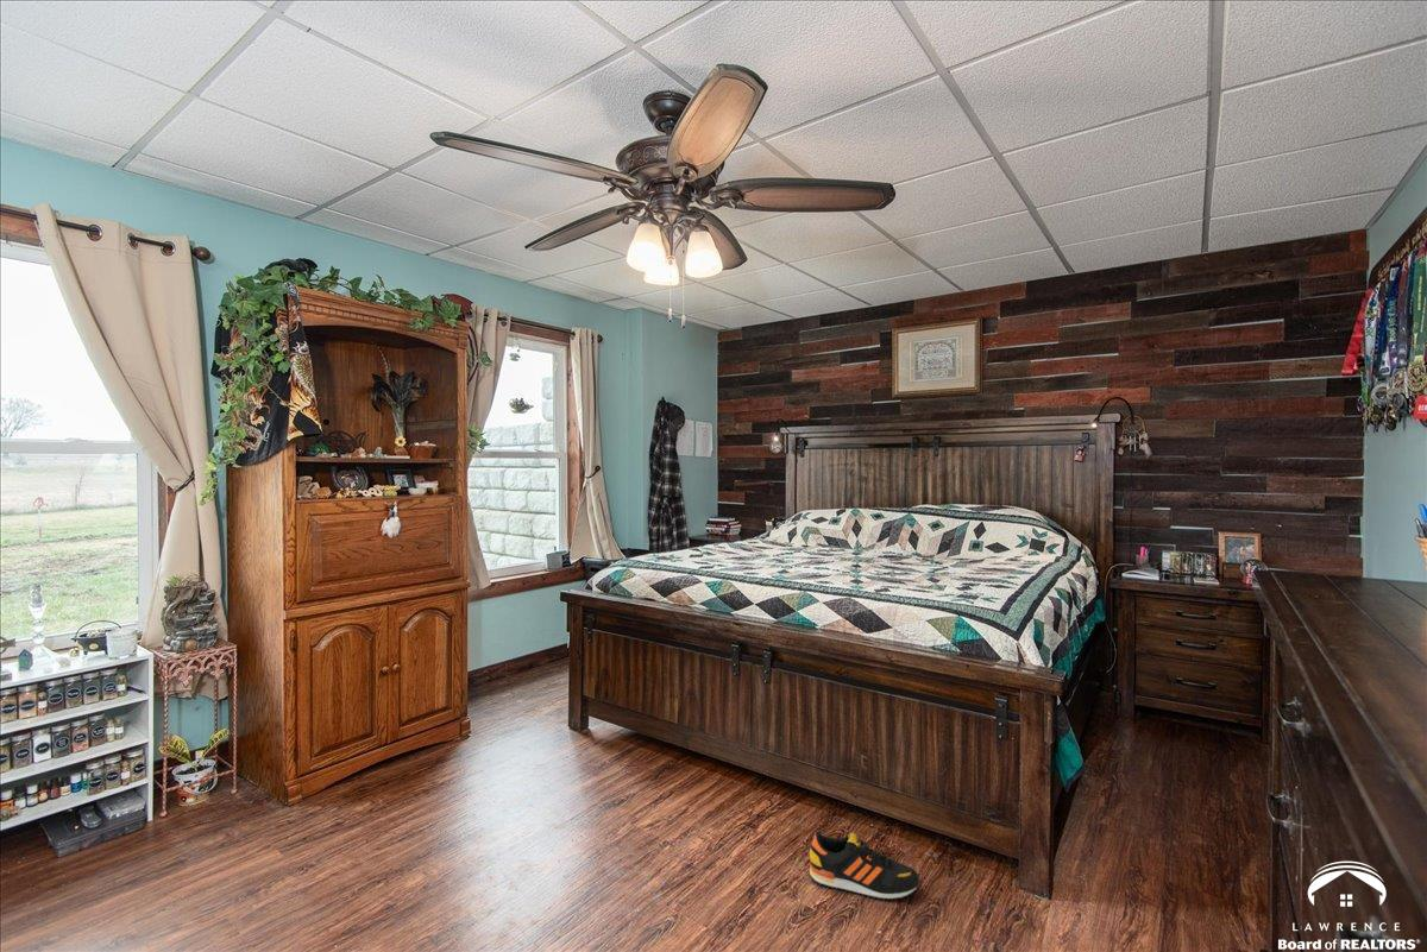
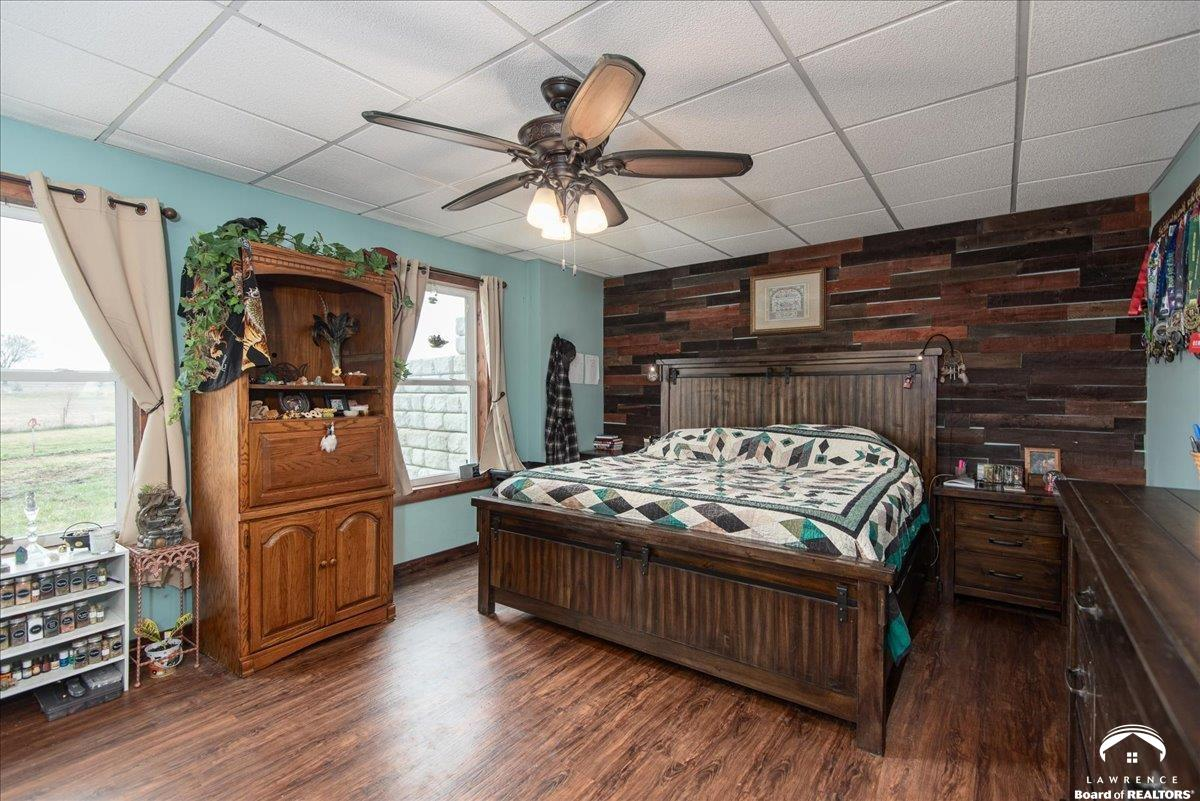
- shoe (862, 859)
